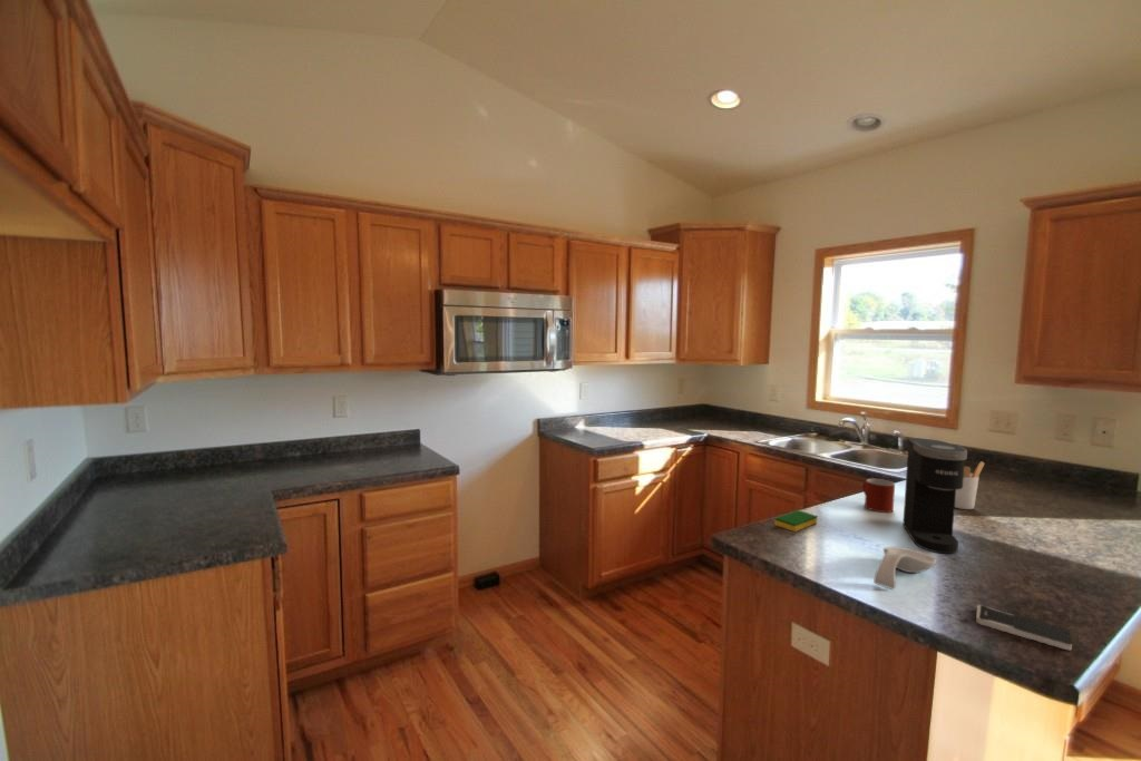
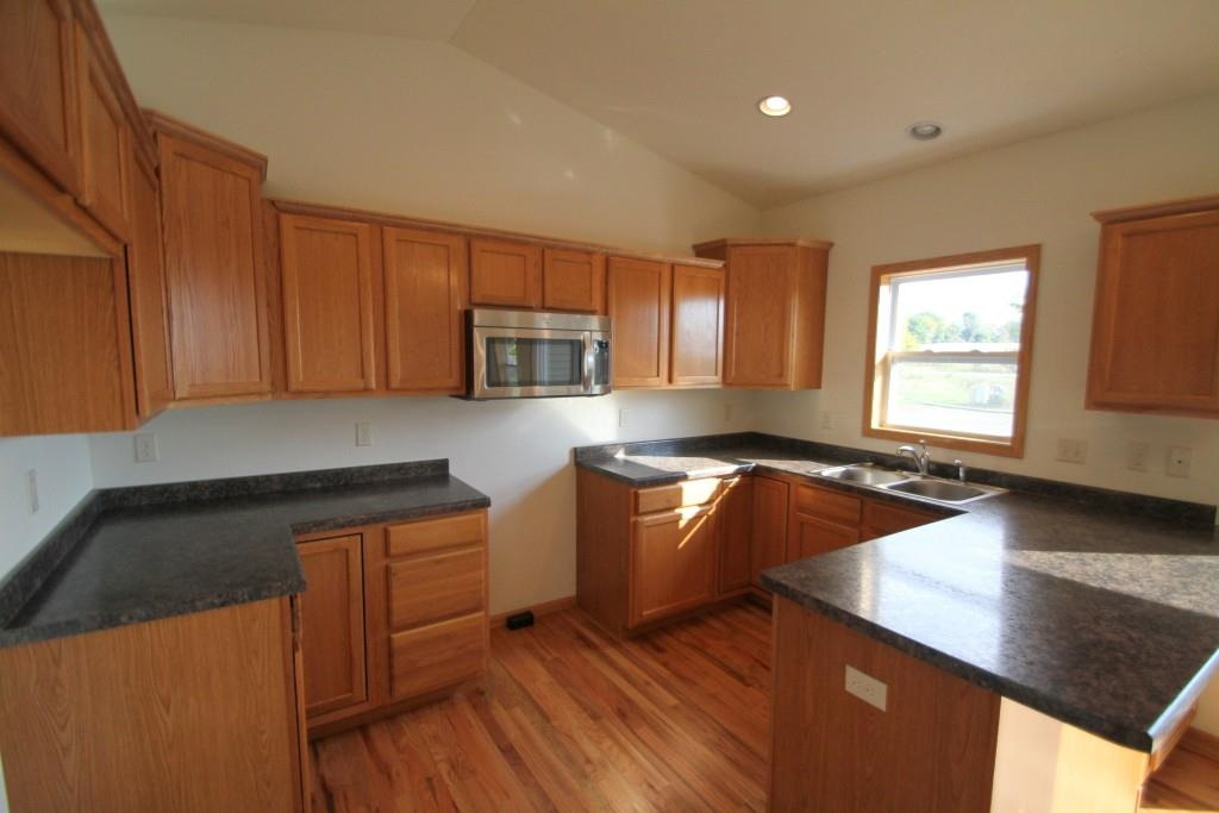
- smartphone (1021, 625)
- dish sponge (796, 520)
- utensil holder (963, 484)
- coffee maker (932, 490)
- mug (875, 494)
- spoon rest (901, 560)
